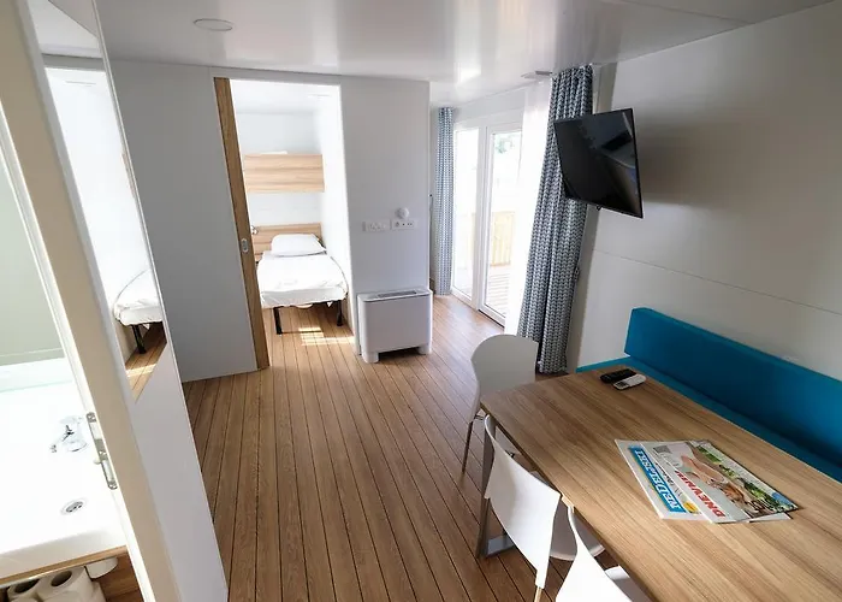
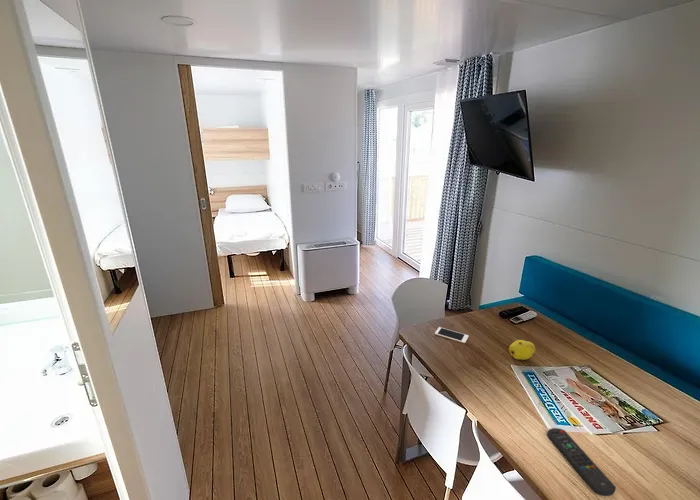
+ remote control (578, 458)
+ cell phone (451, 334)
+ fruit (523, 349)
